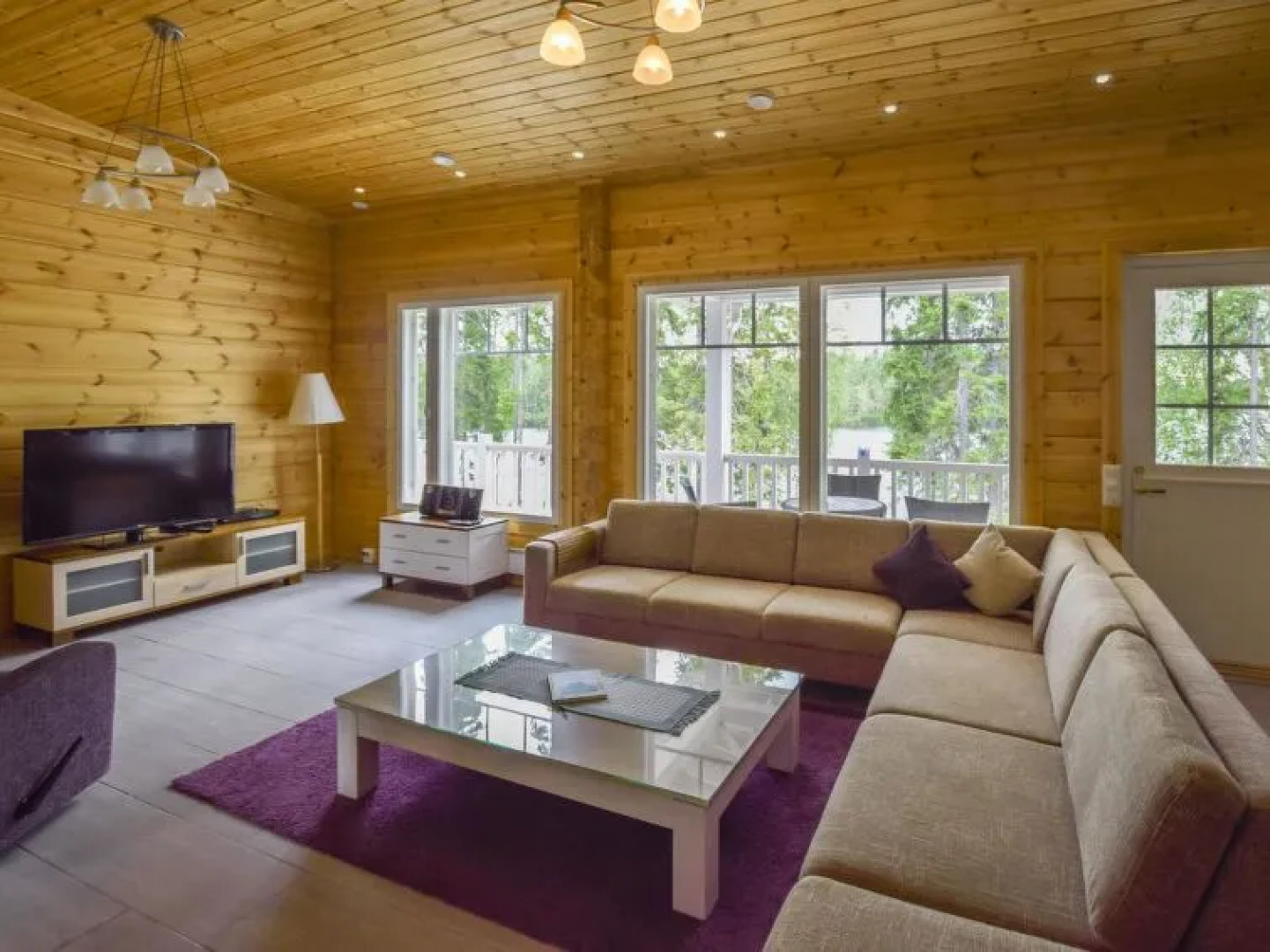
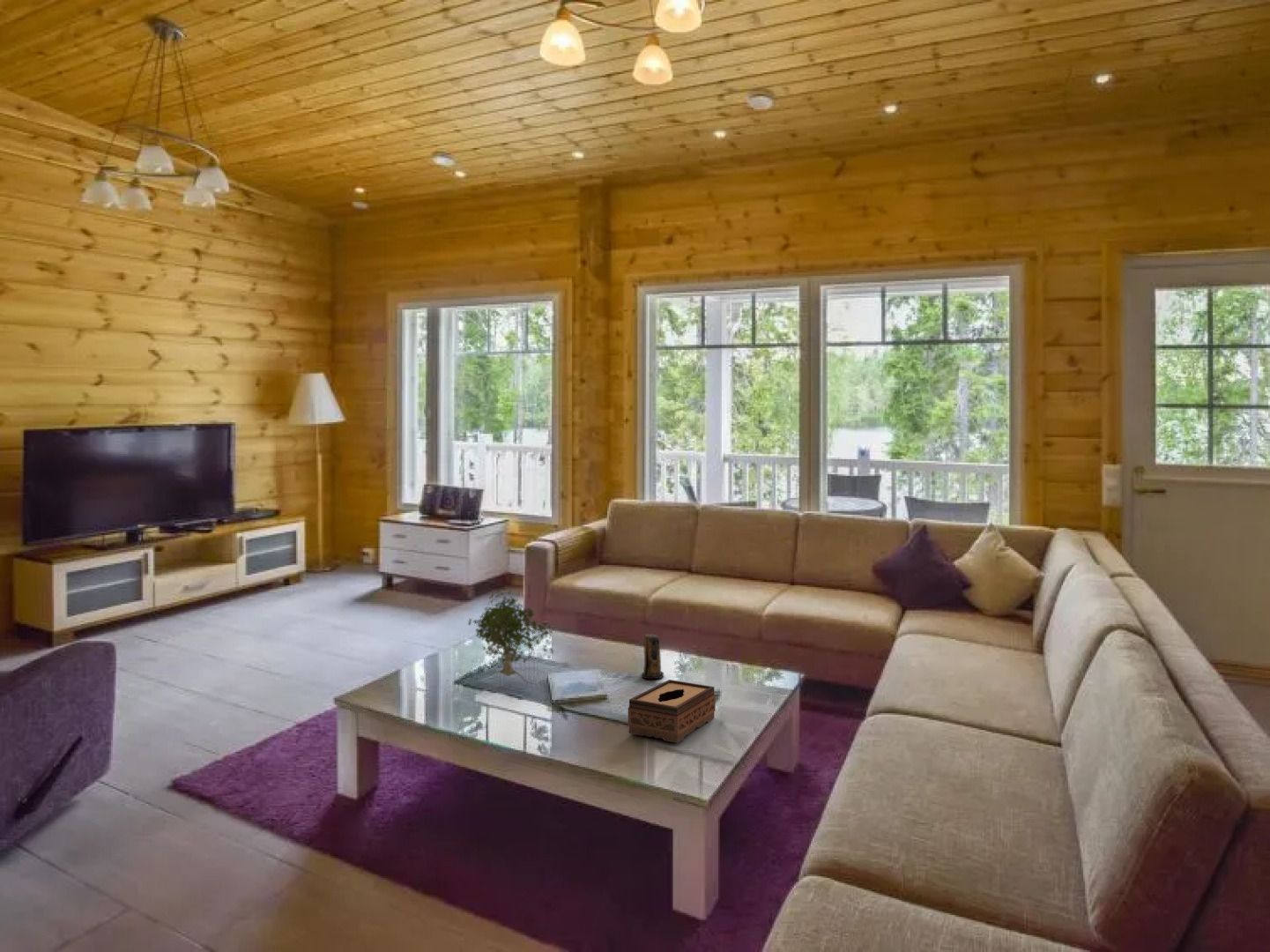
+ plant (511, 635)
+ tissue box (672, 709)
+ candle (652, 655)
